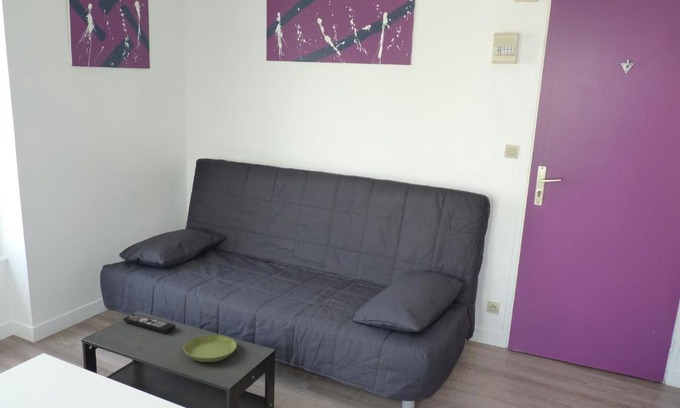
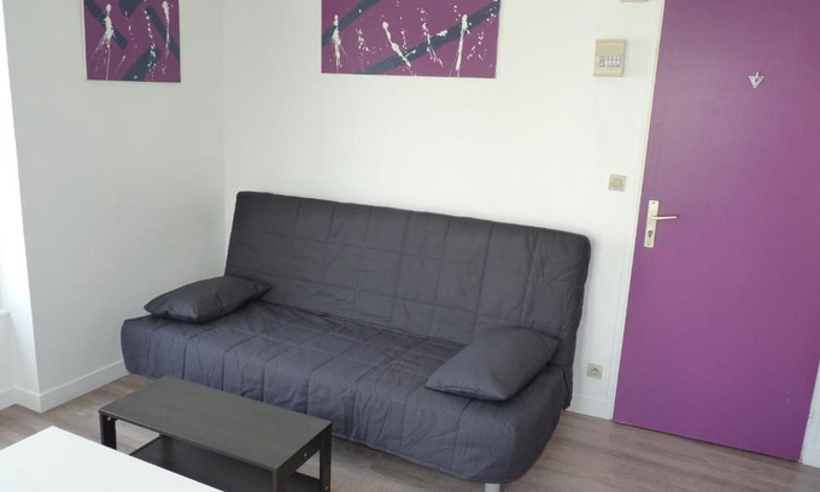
- remote control (149, 323)
- saucer (210, 349)
